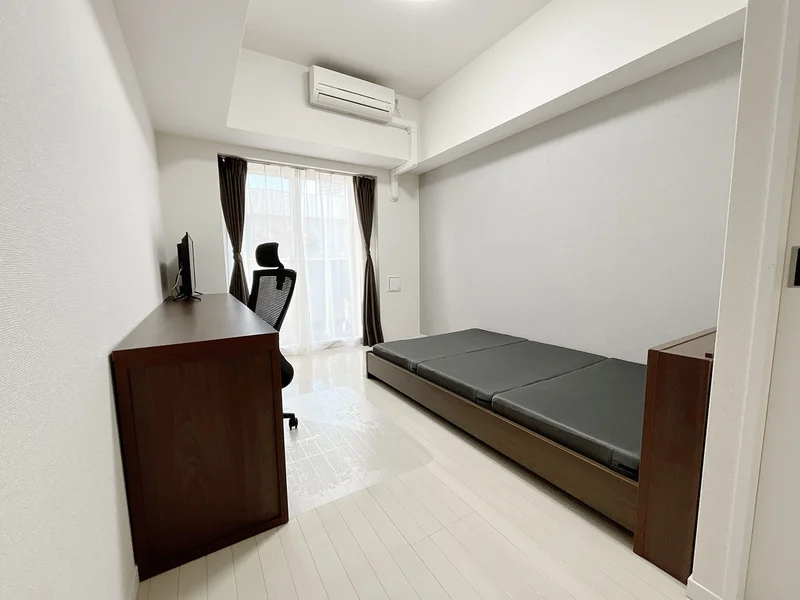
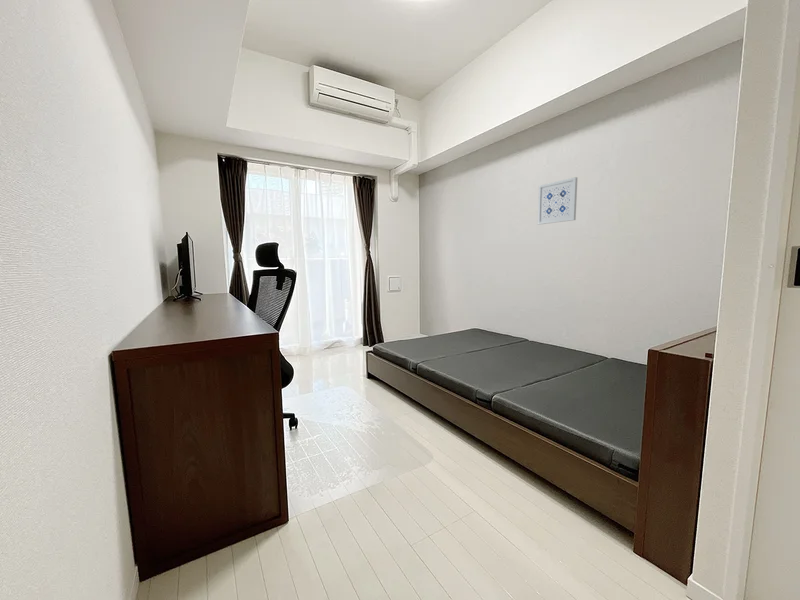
+ wall art (556, 202)
